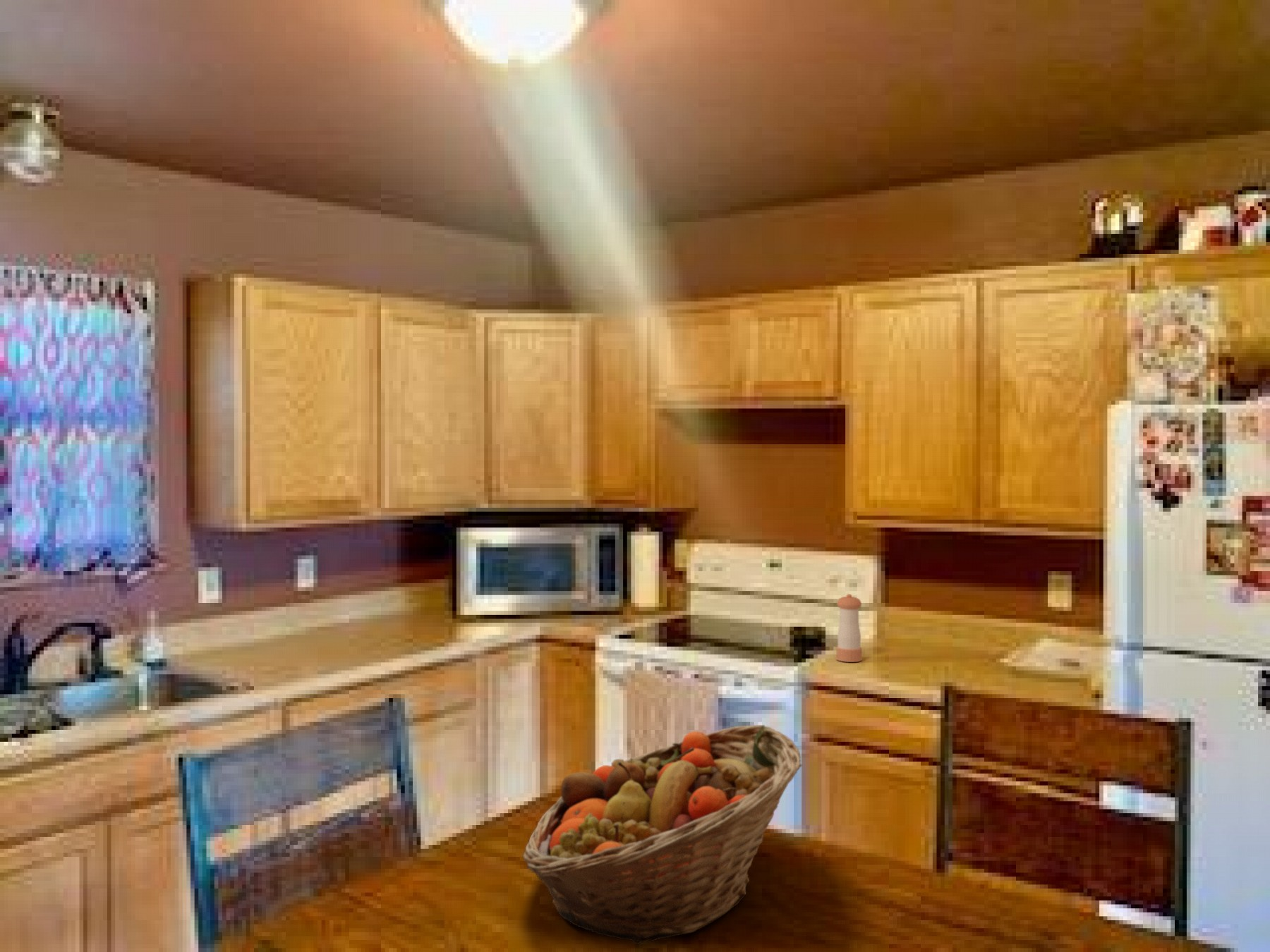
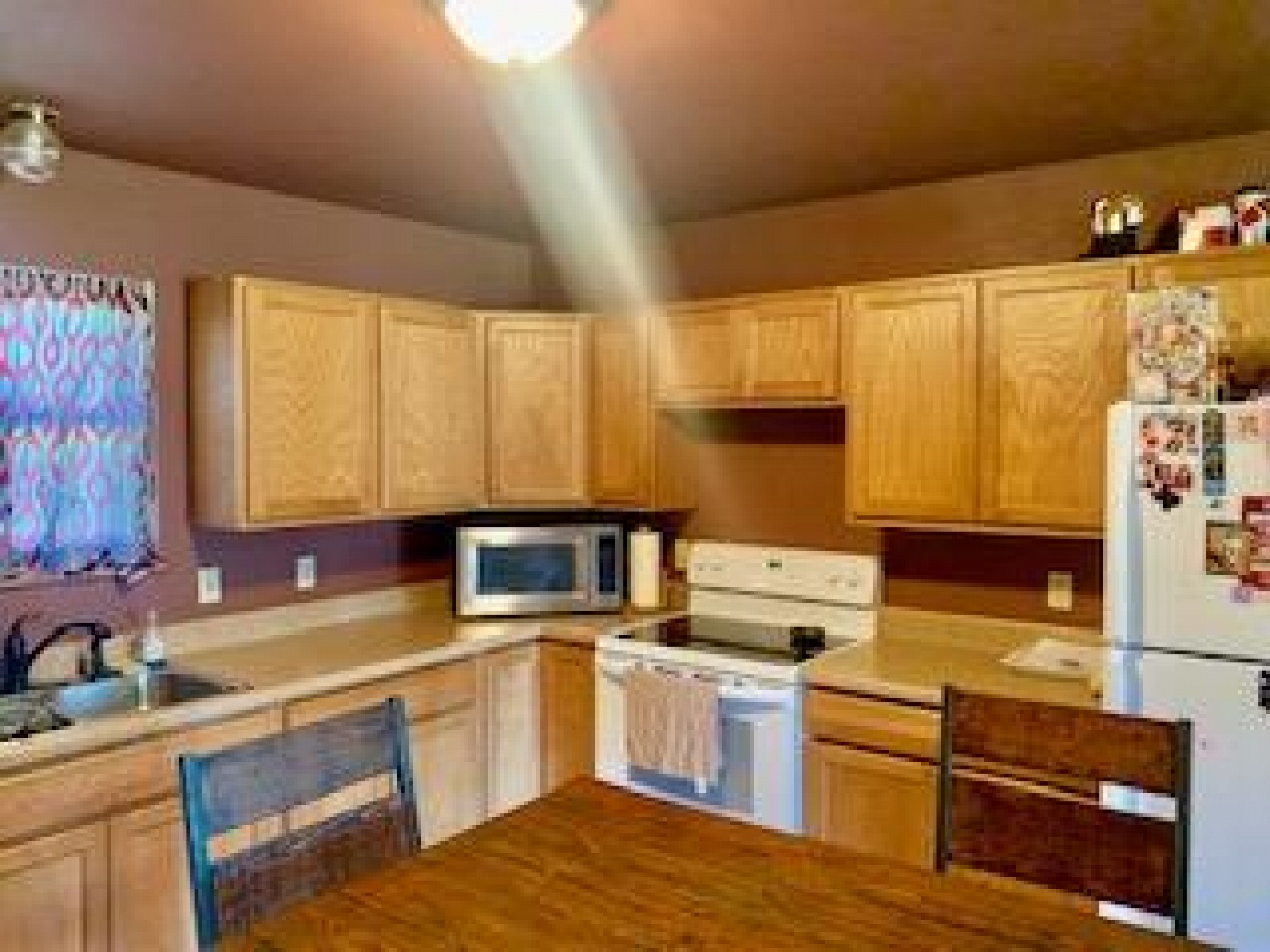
- fruit basket (665, 816)
- pepper shaker (849, 627)
